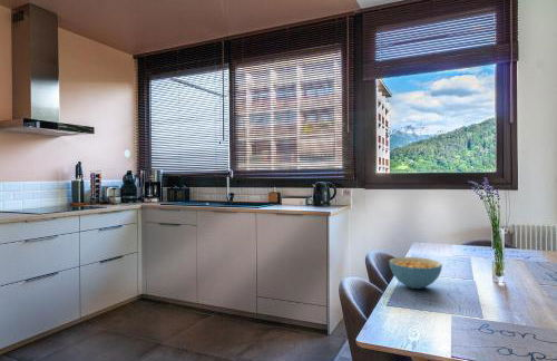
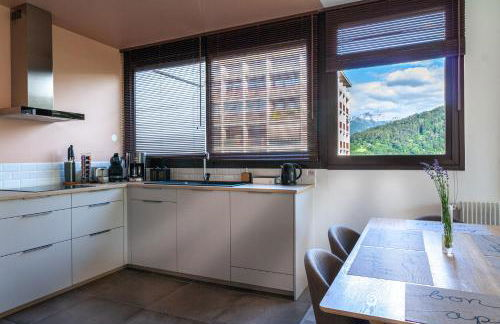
- cereal bowl (414, 274)
